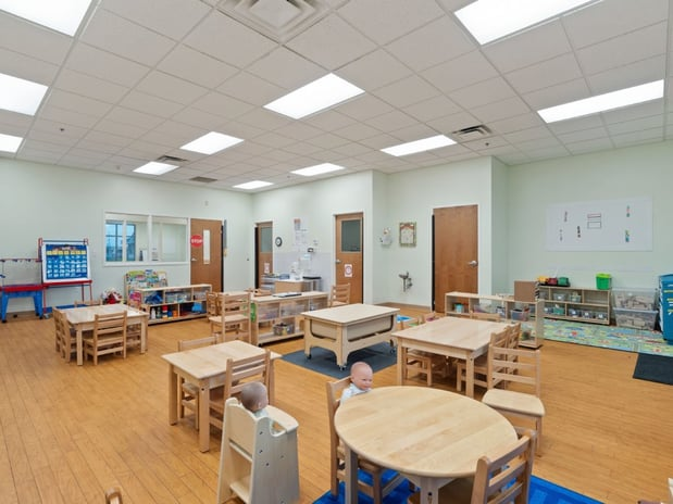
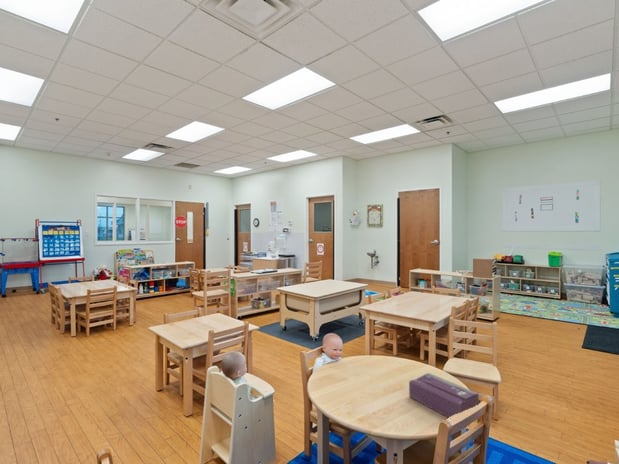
+ tissue box (442, 395)
